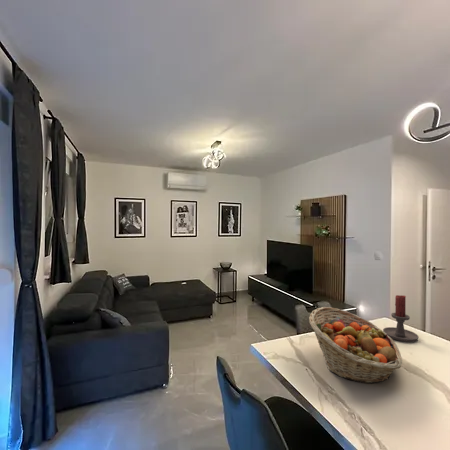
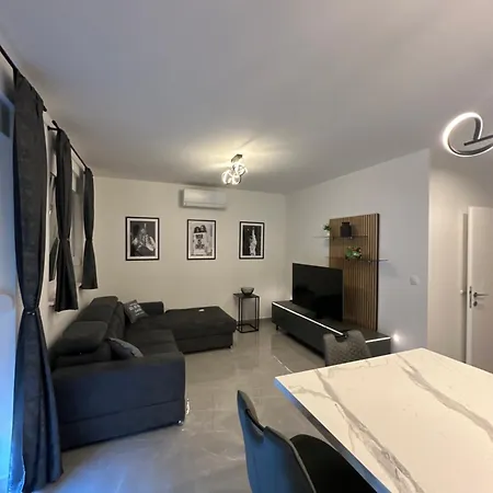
- candle holder (400, 314)
- fruit basket (352, 340)
